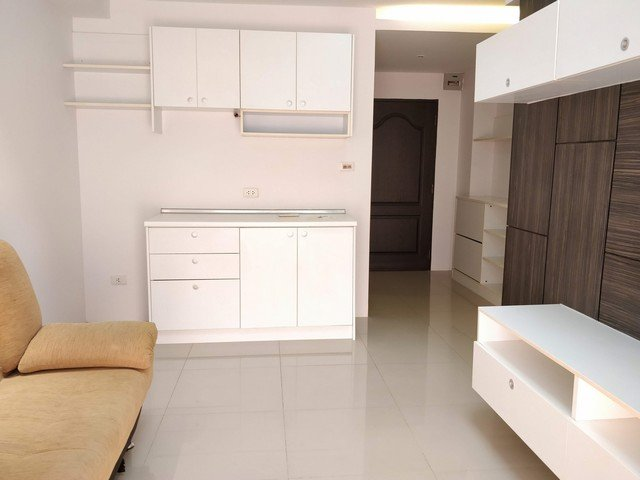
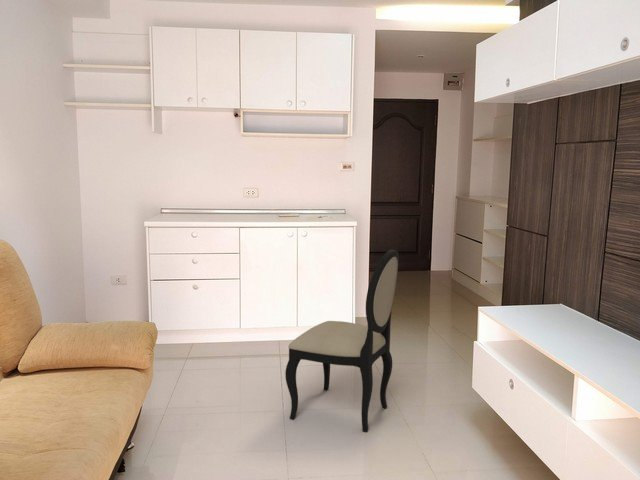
+ dining chair (347, 330)
